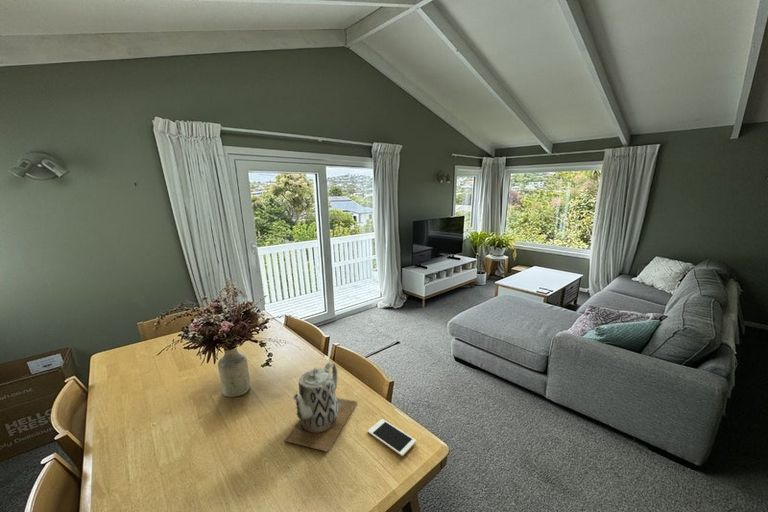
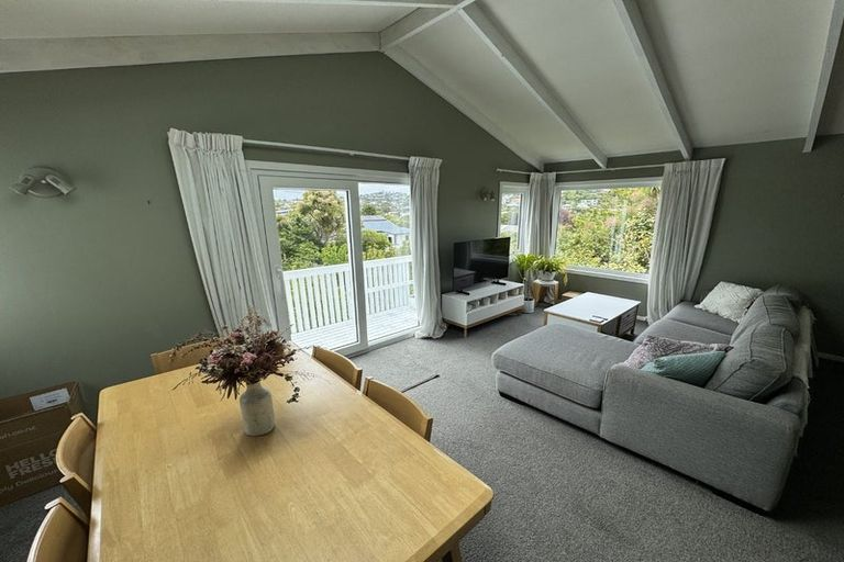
- cell phone (391, 436)
- teapot (321, 394)
